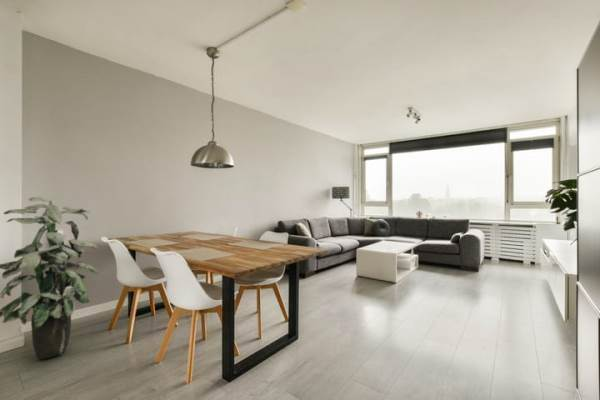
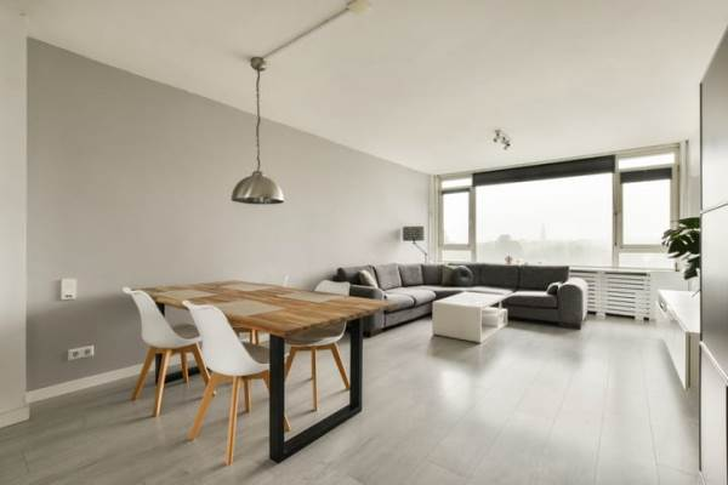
- indoor plant (47, 275)
